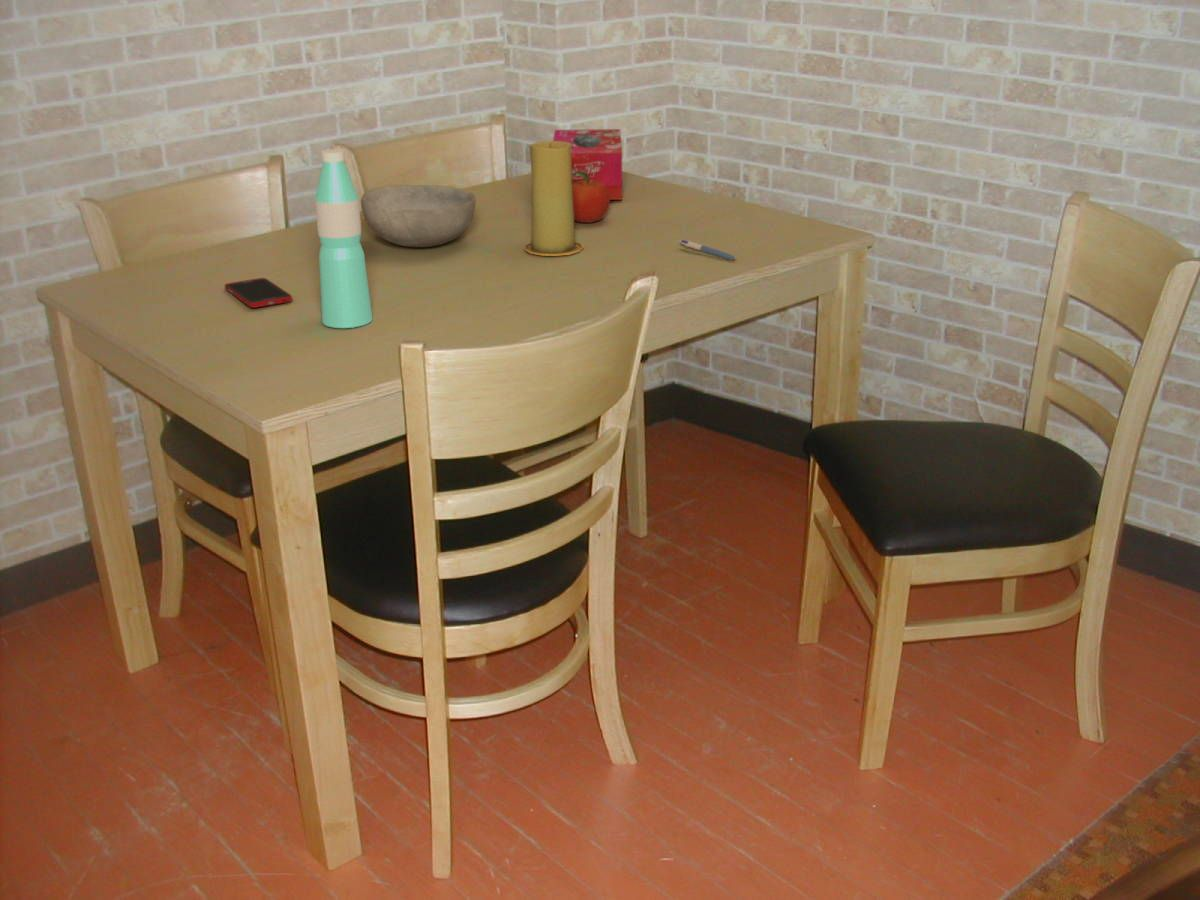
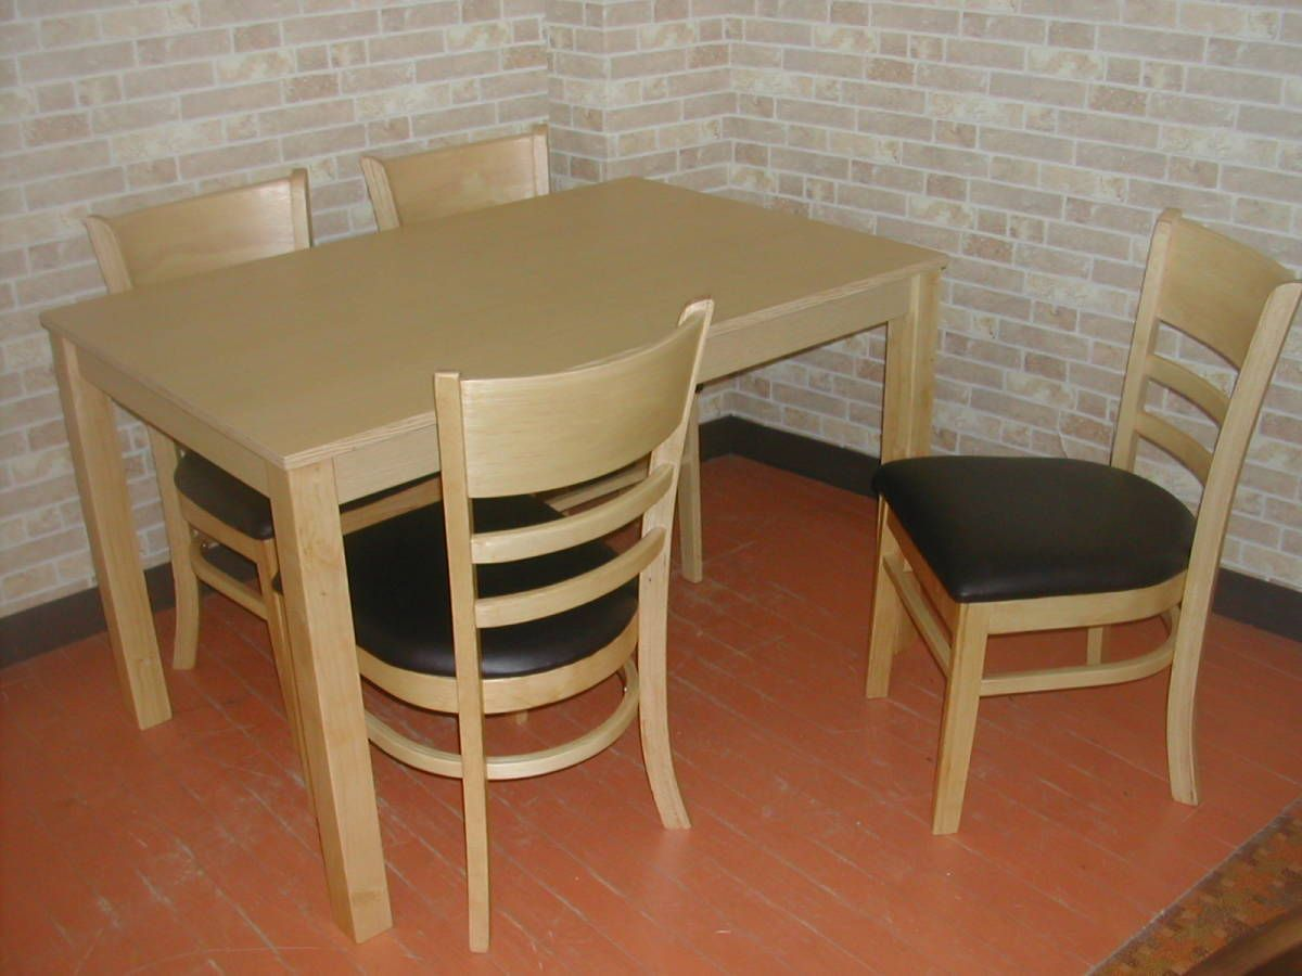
- water bottle (340, 238)
- fruit (587, 196)
- tissue box (587, 163)
- pen (706, 249)
- cell phone (257, 292)
- candle (552, 196)
- bowl (419, 219)
